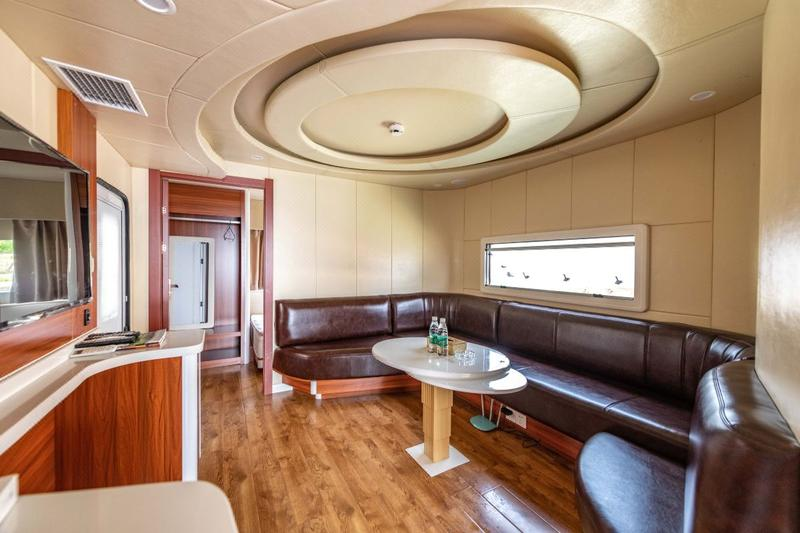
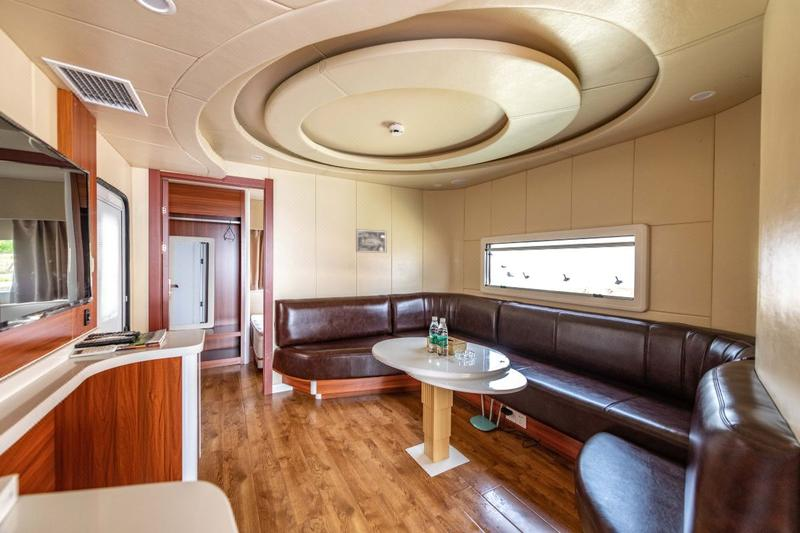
+ wall art (371, 241)
